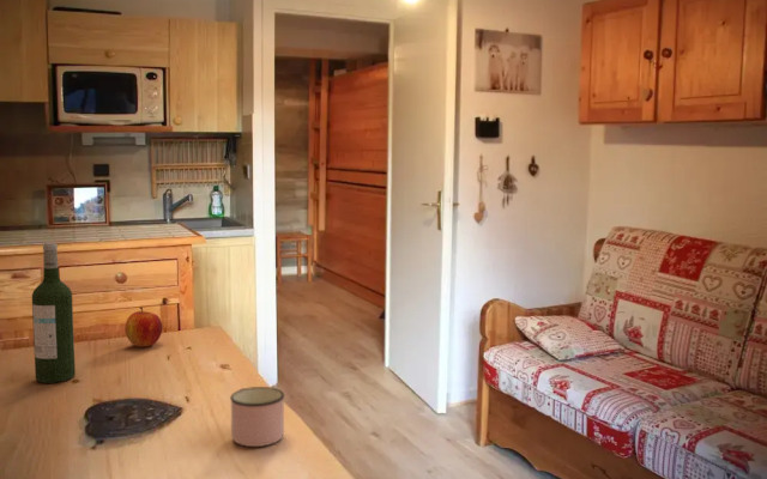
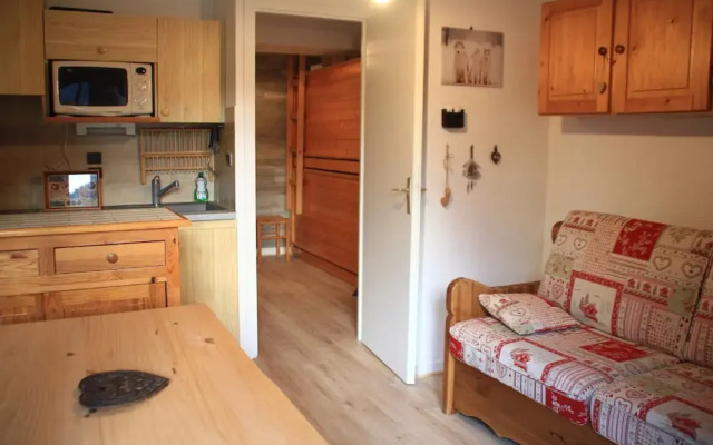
- wine bottle (53, 310)
- apple (144, 326)
- mug (254, 413)
